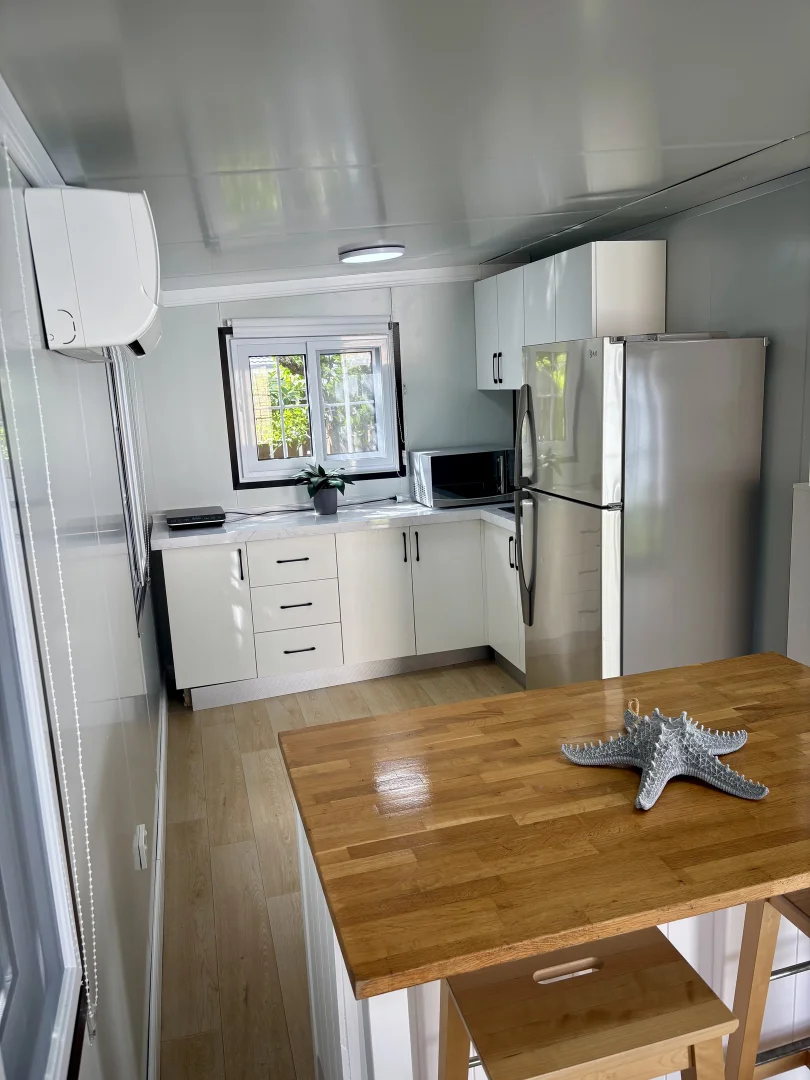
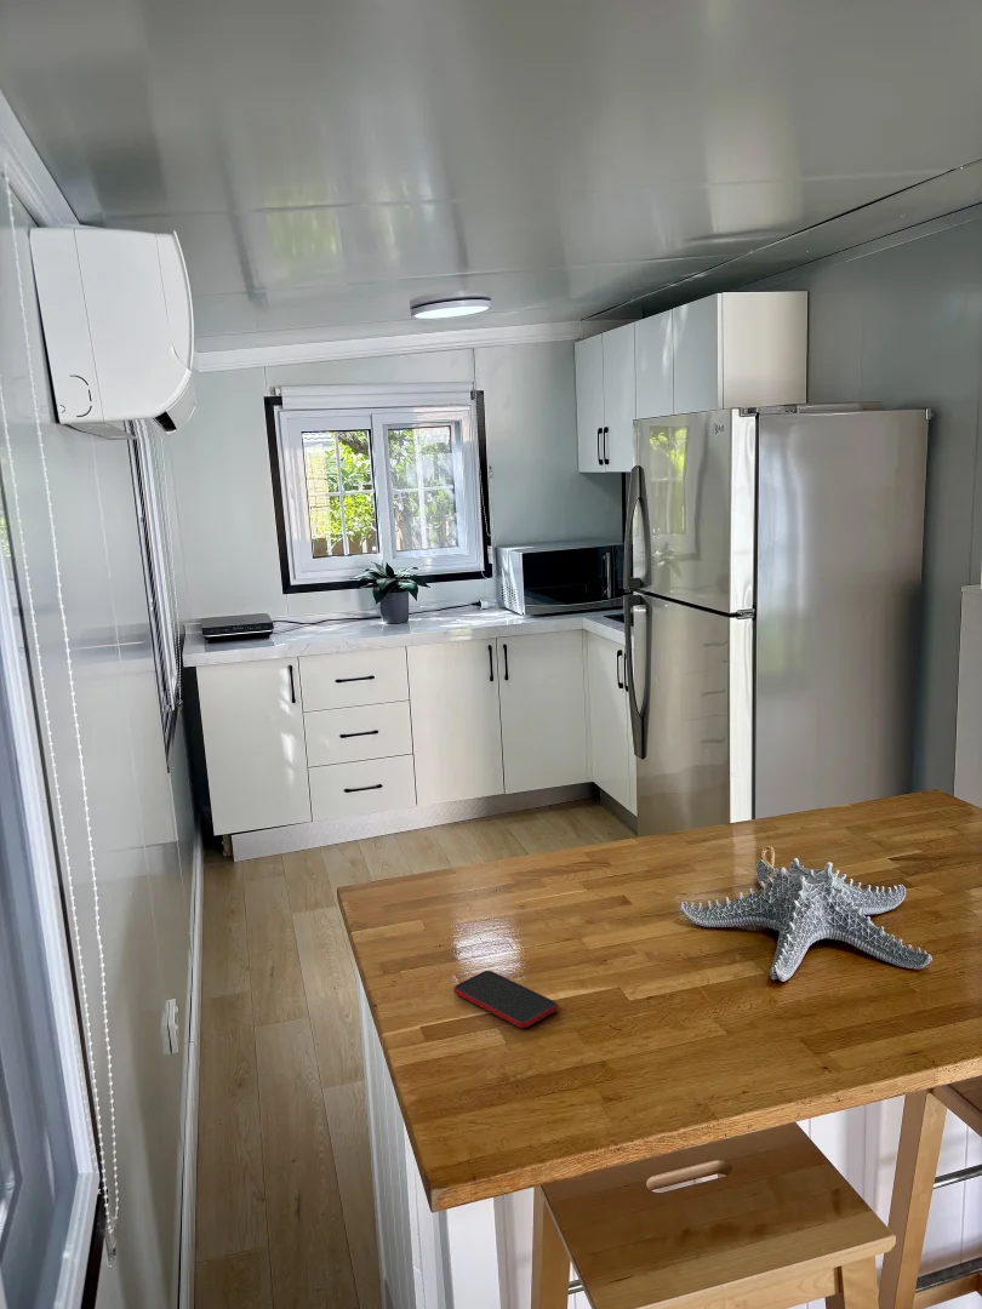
+ smartphone (504, 998)
